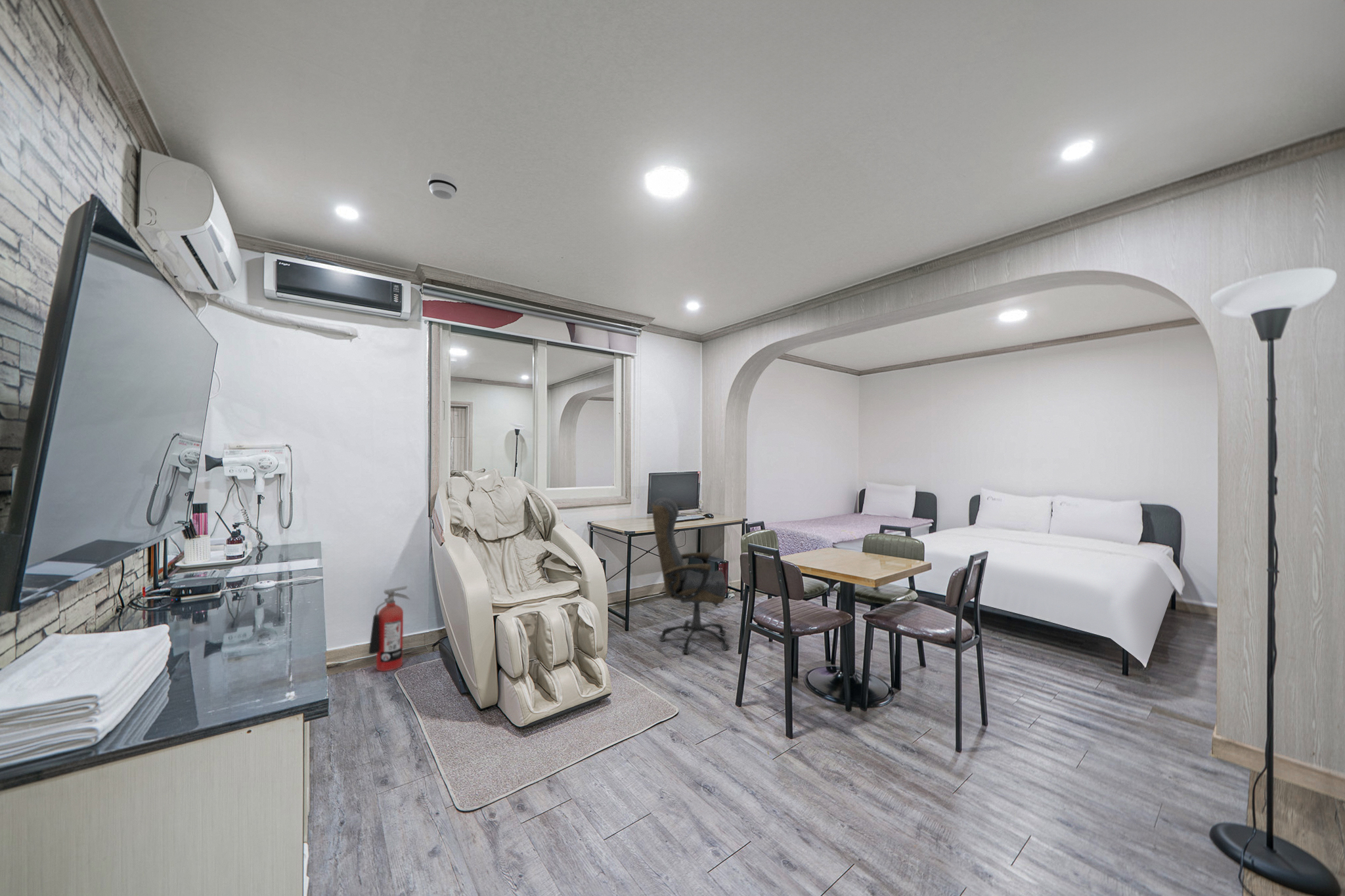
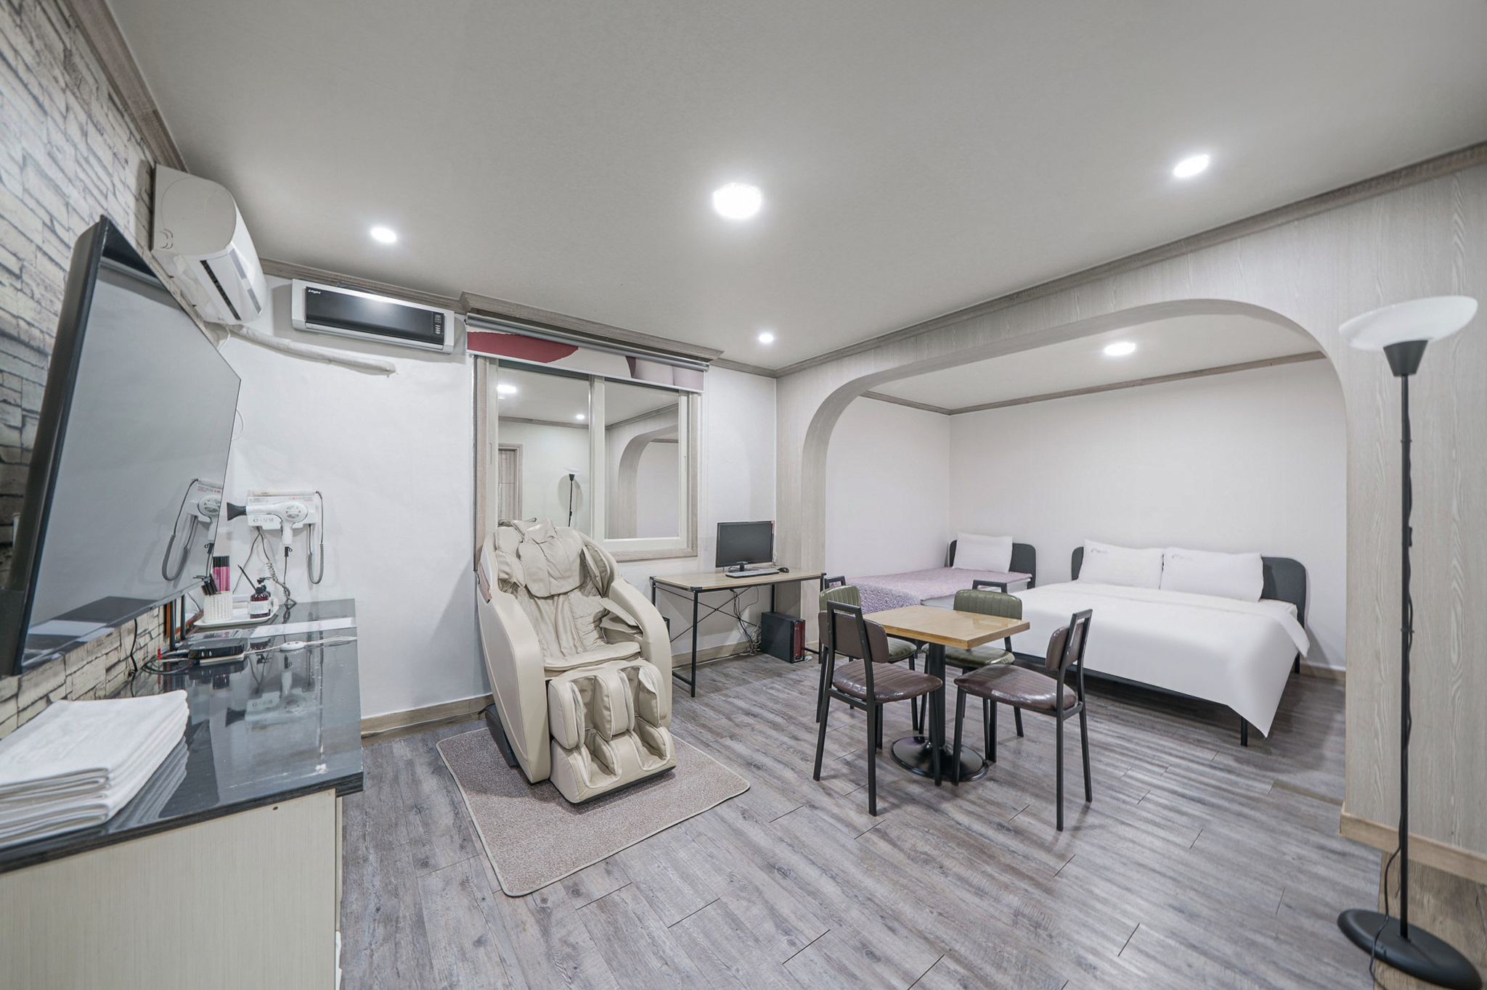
- fire extinguisher (389, 628)
- smoke detector (443, 186)
- office chair (690, 569)
